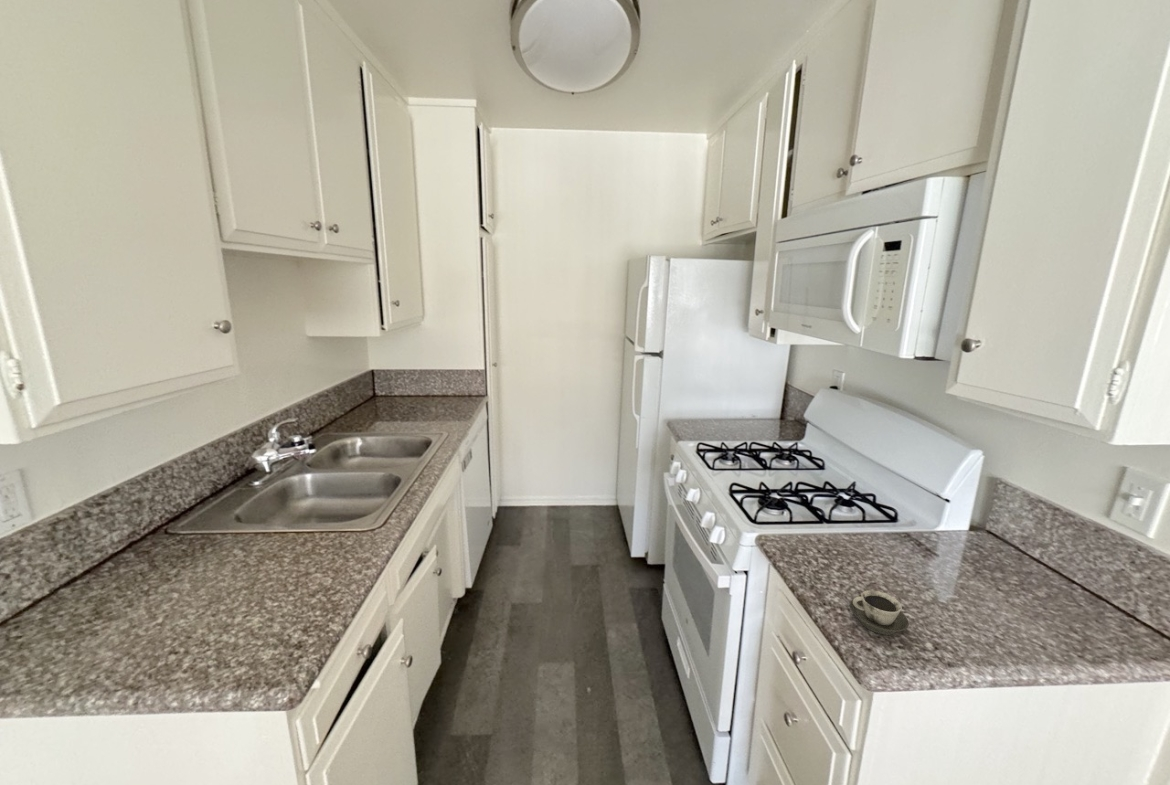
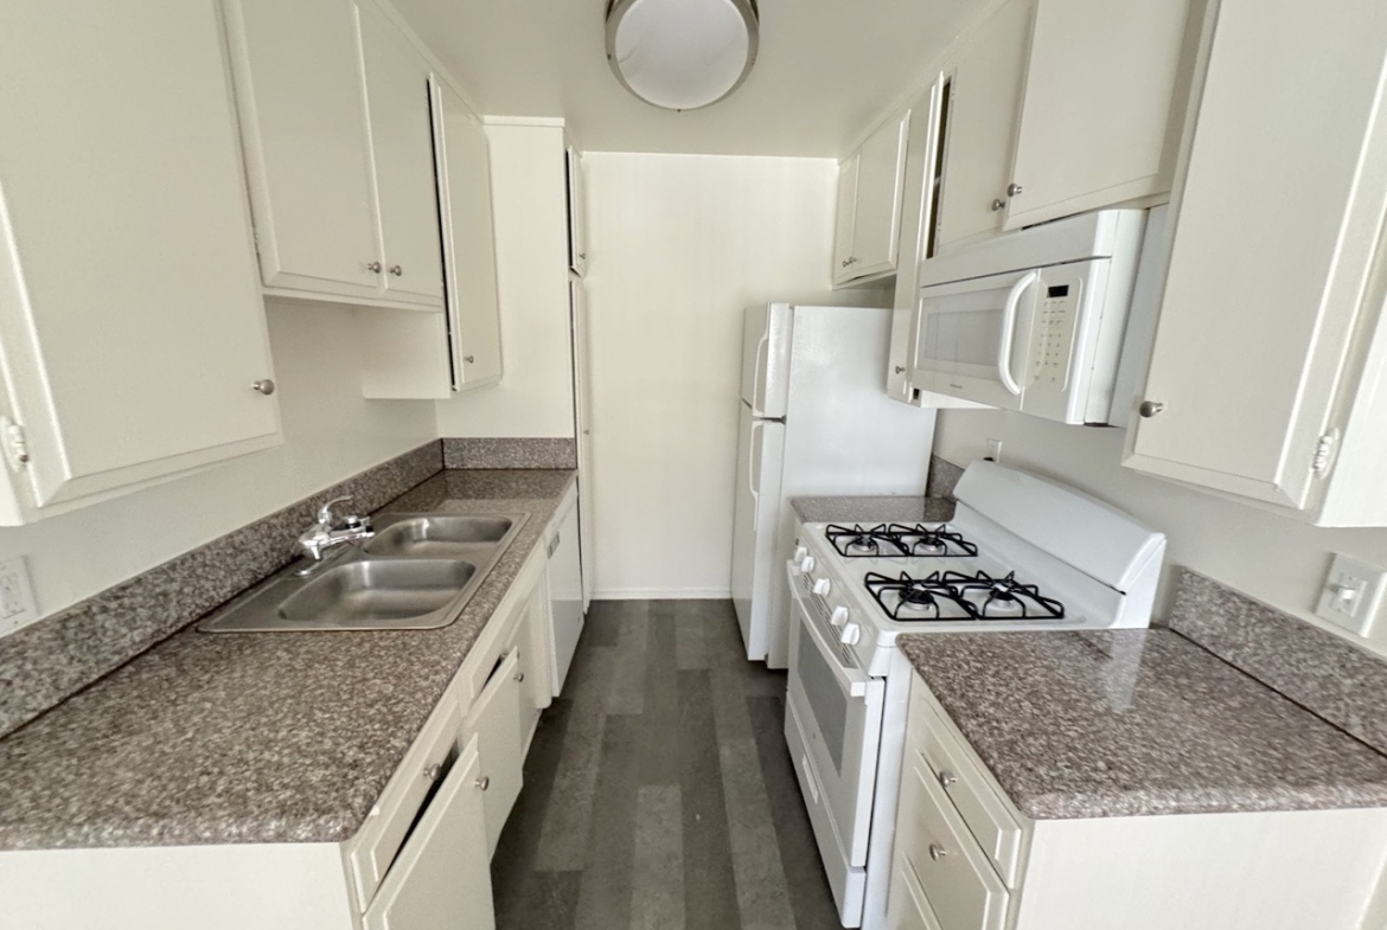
- cup (878, 612)
